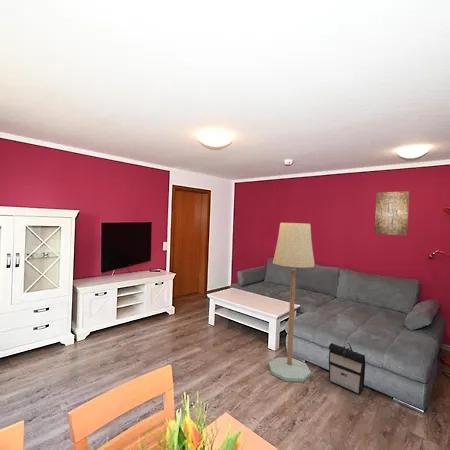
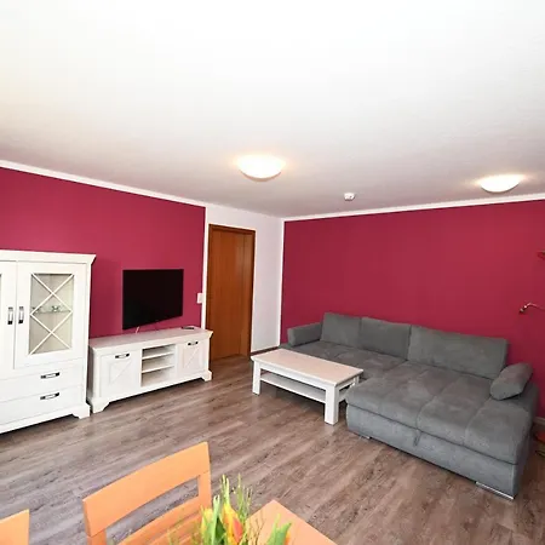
- floor lamp (292, 297)
- wall art (391, 213)
- backpack (346, 364)
